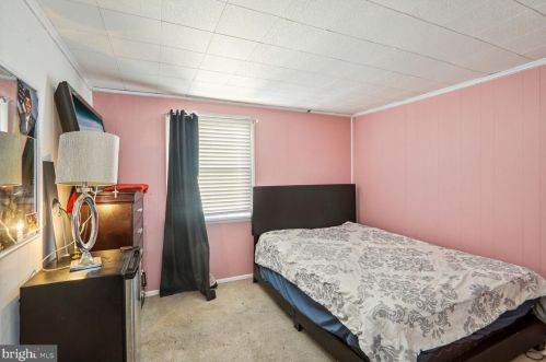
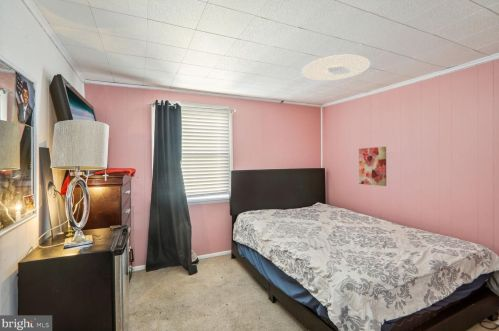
+ wall art (371, 166)
+ ceiling light (334, 66)
